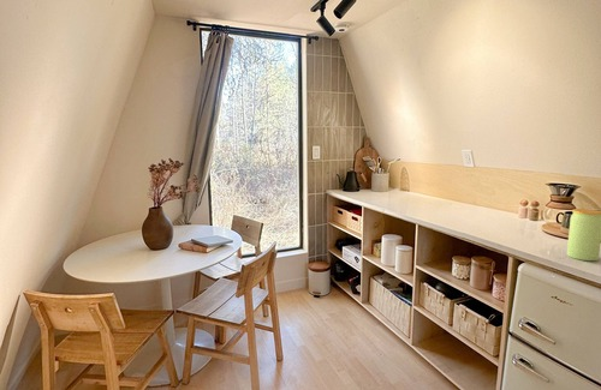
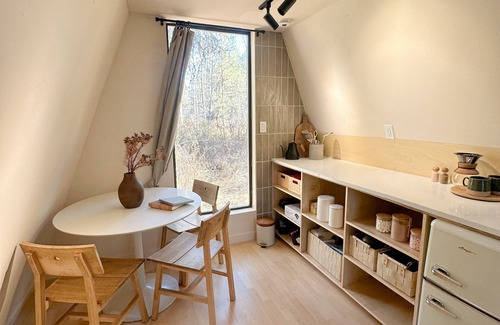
- jar (584, 234)
